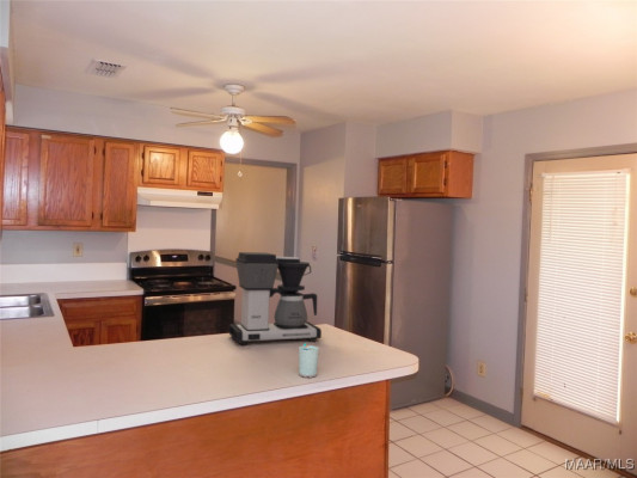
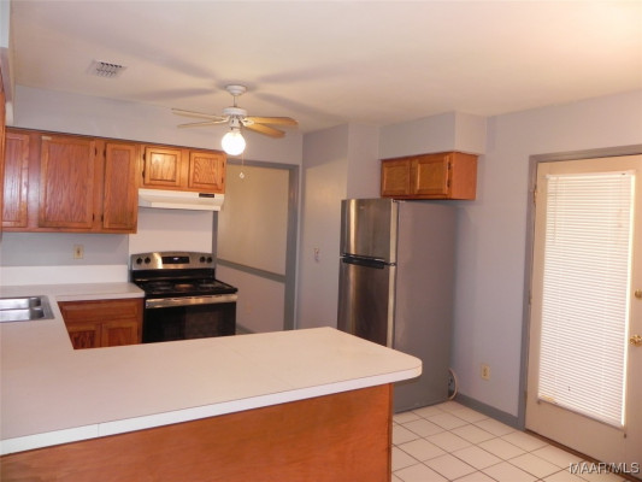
- cup (308, 357)
- coffee maker (278, 293)
